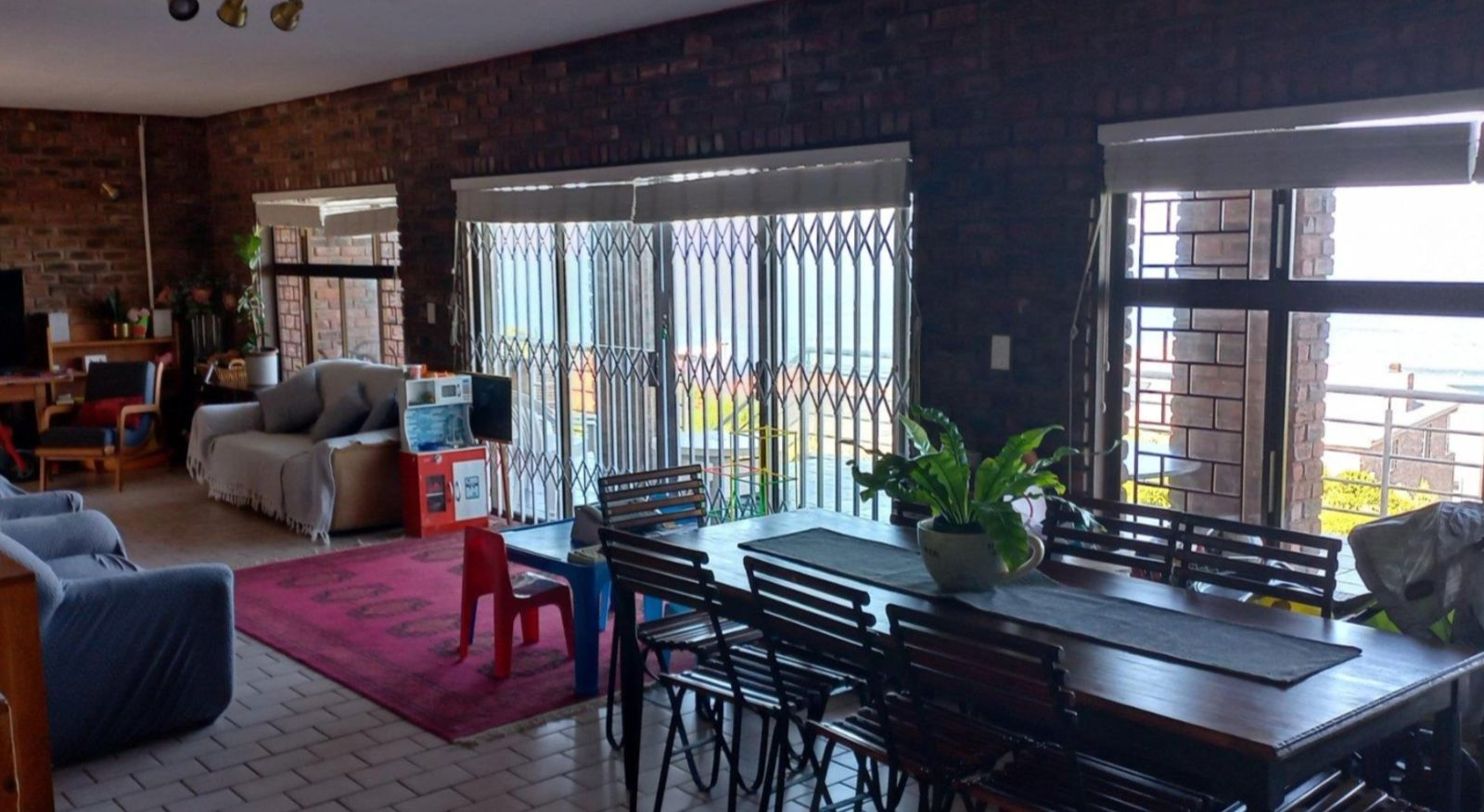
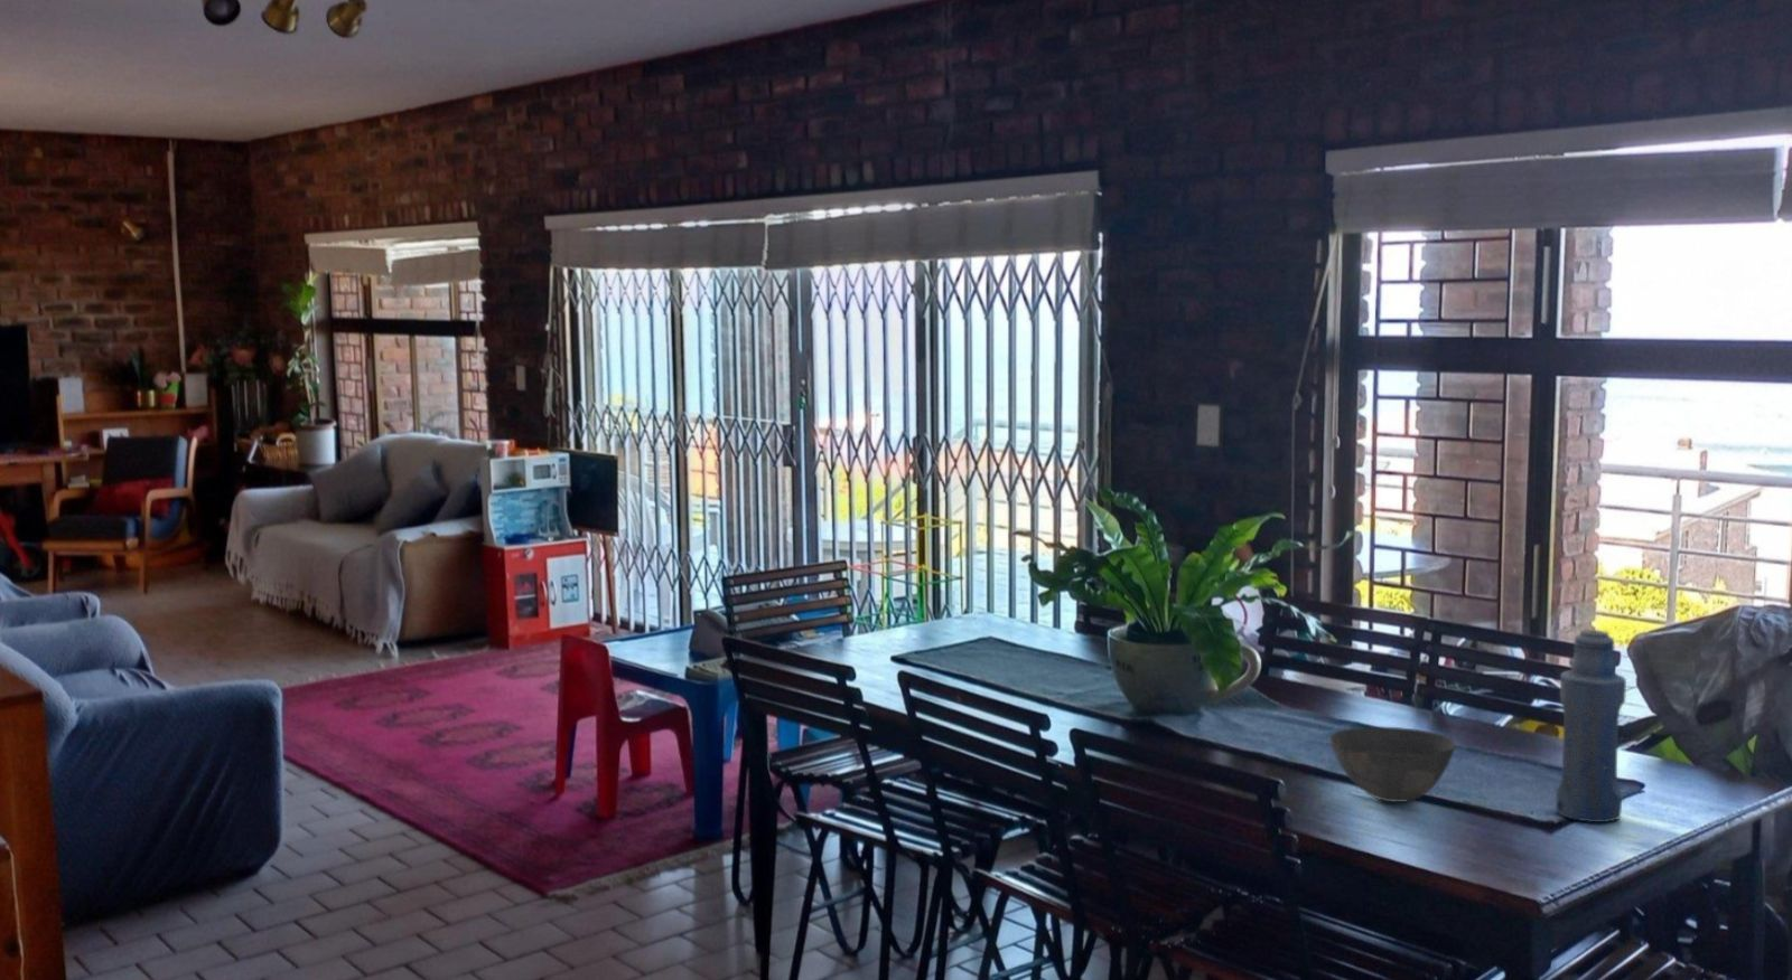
+ bottle (1590, 723)
+ bowl (1390, 769)
